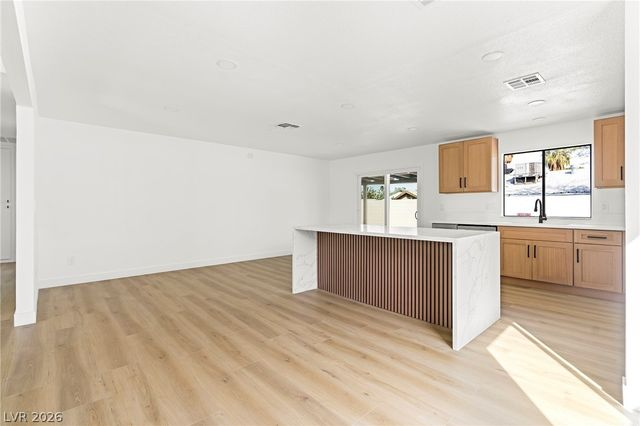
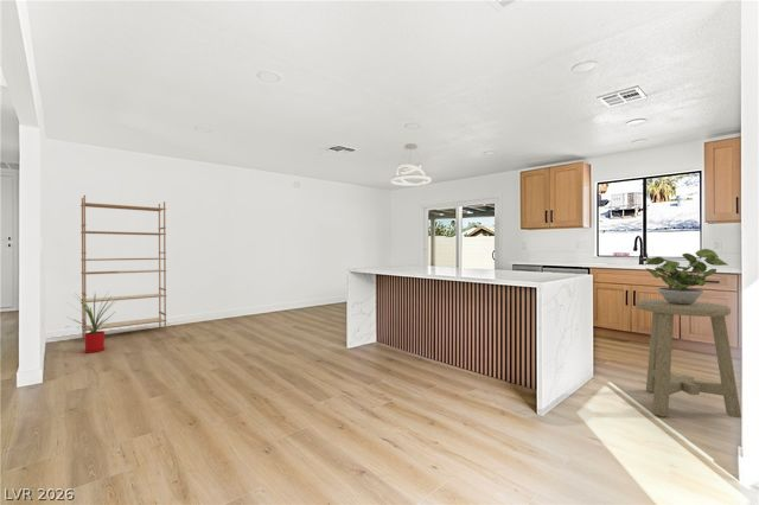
+ bookshelf (125, 270)
+ stool (670, 353)
+ potted plant (683, 275)
+ house plant (94, 321)
+ pendant light (410, 164)
